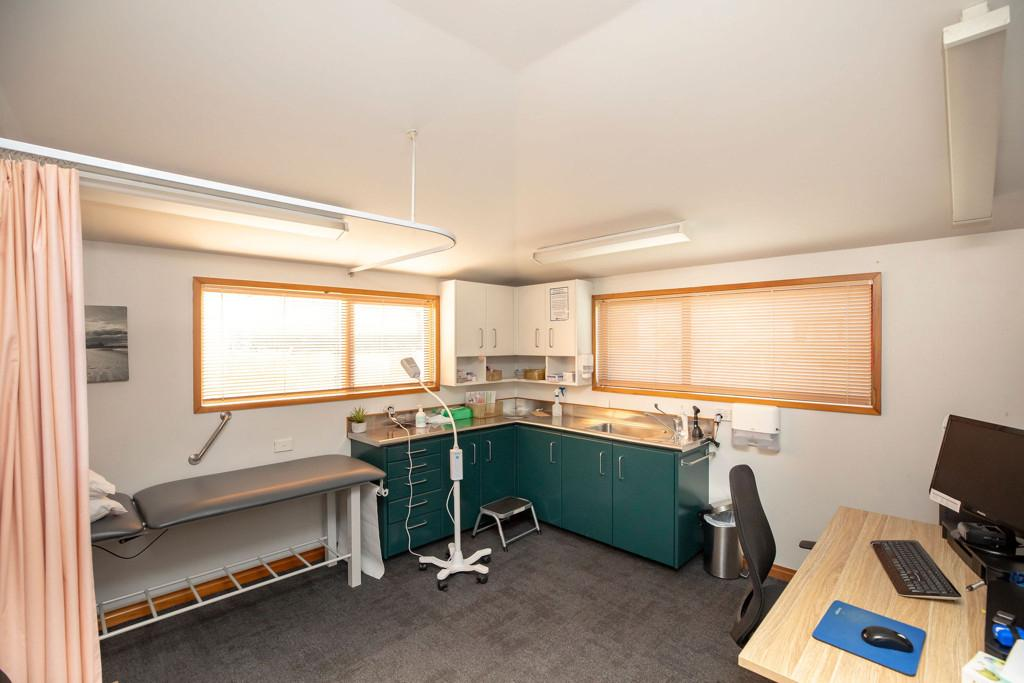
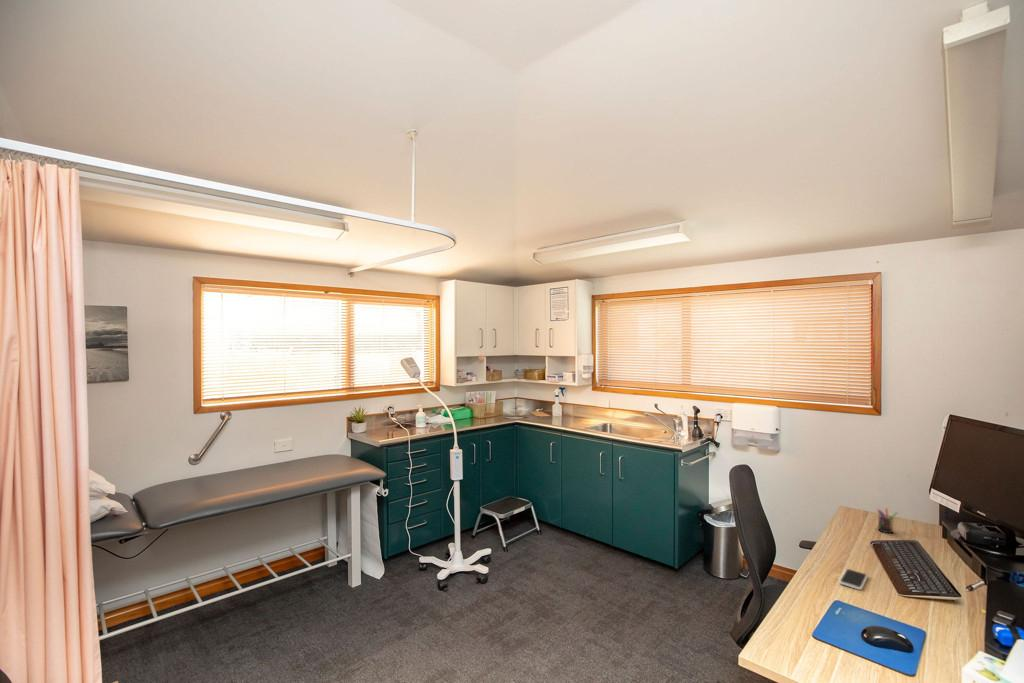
+ smartphone (853, 578)
+ pen holder (887, 519)
